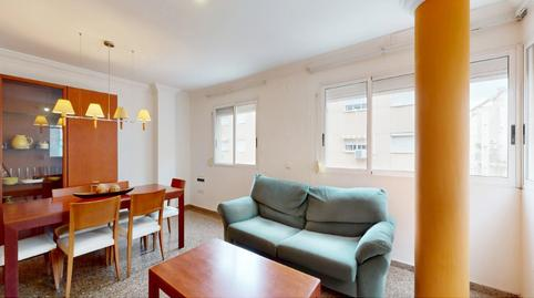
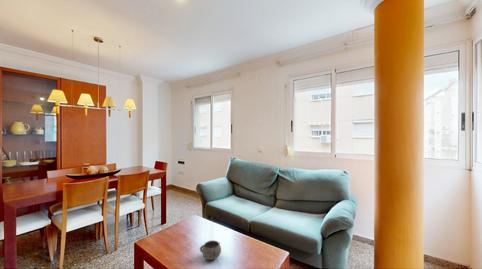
+ decorative bowl (211, 250)
